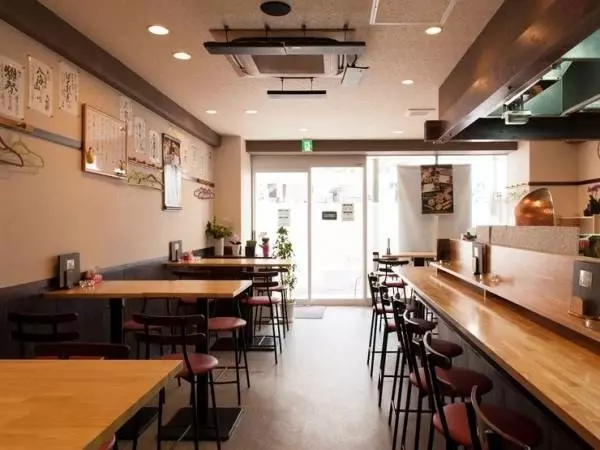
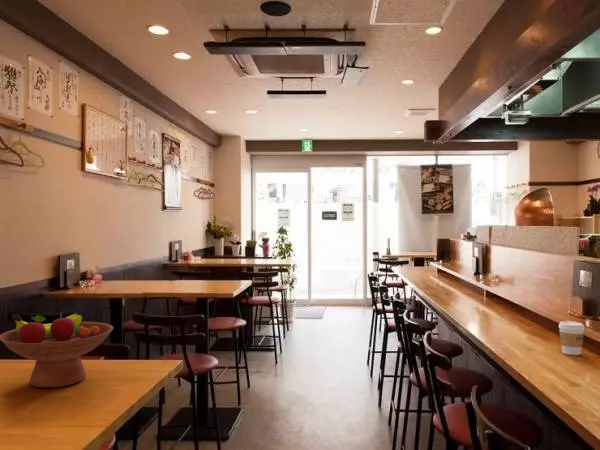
+ coffee cup (571, 337)
+ fruit bowl (58, 346)
